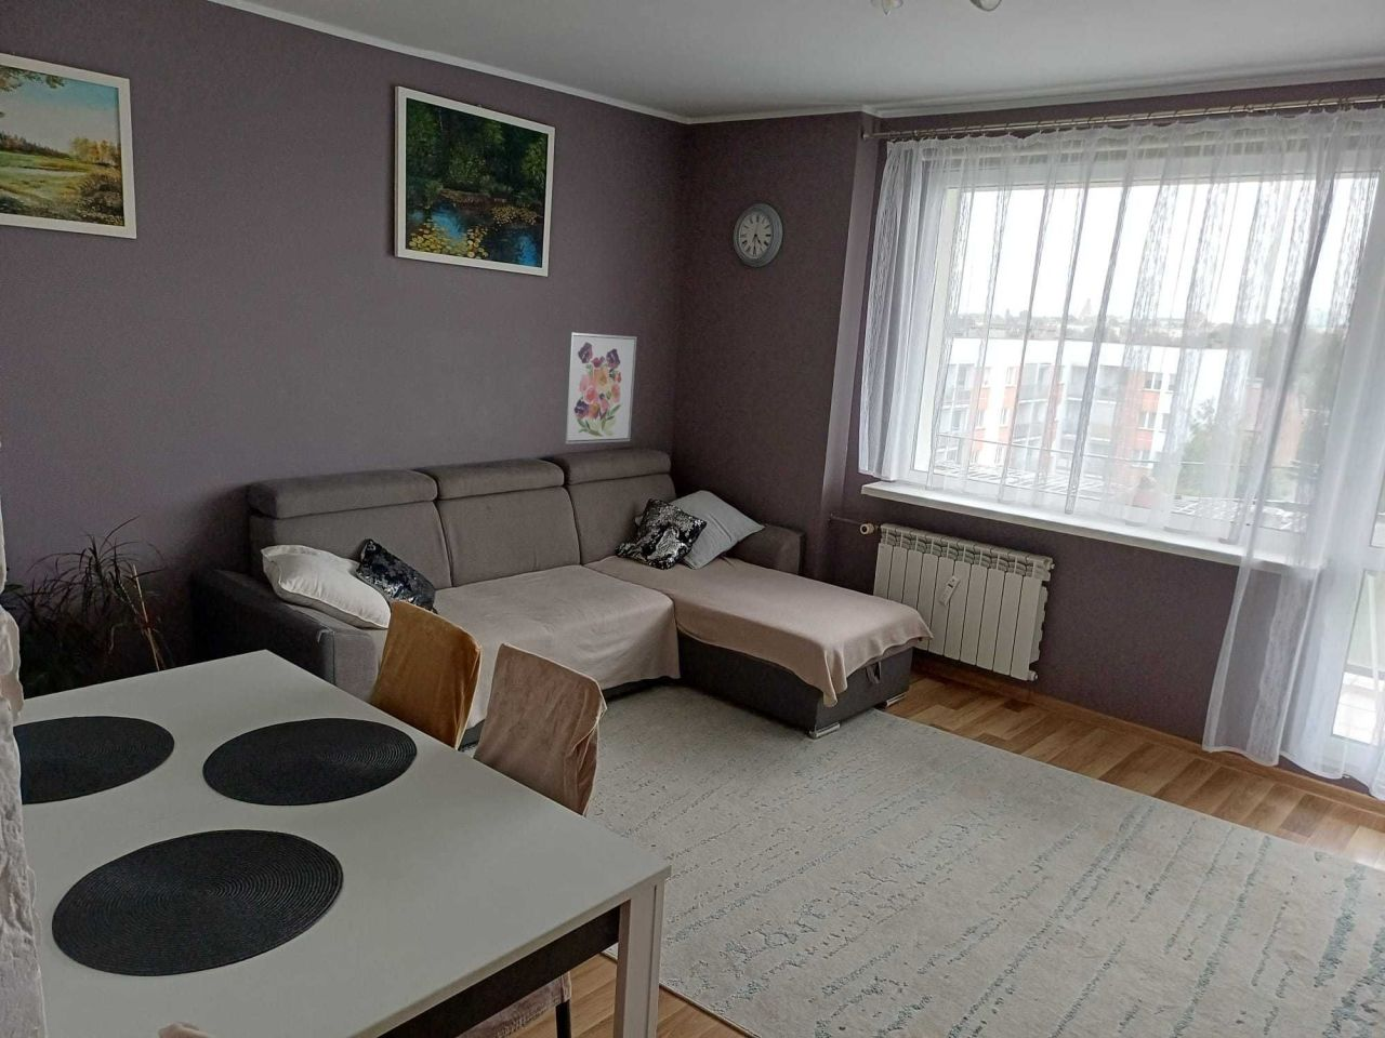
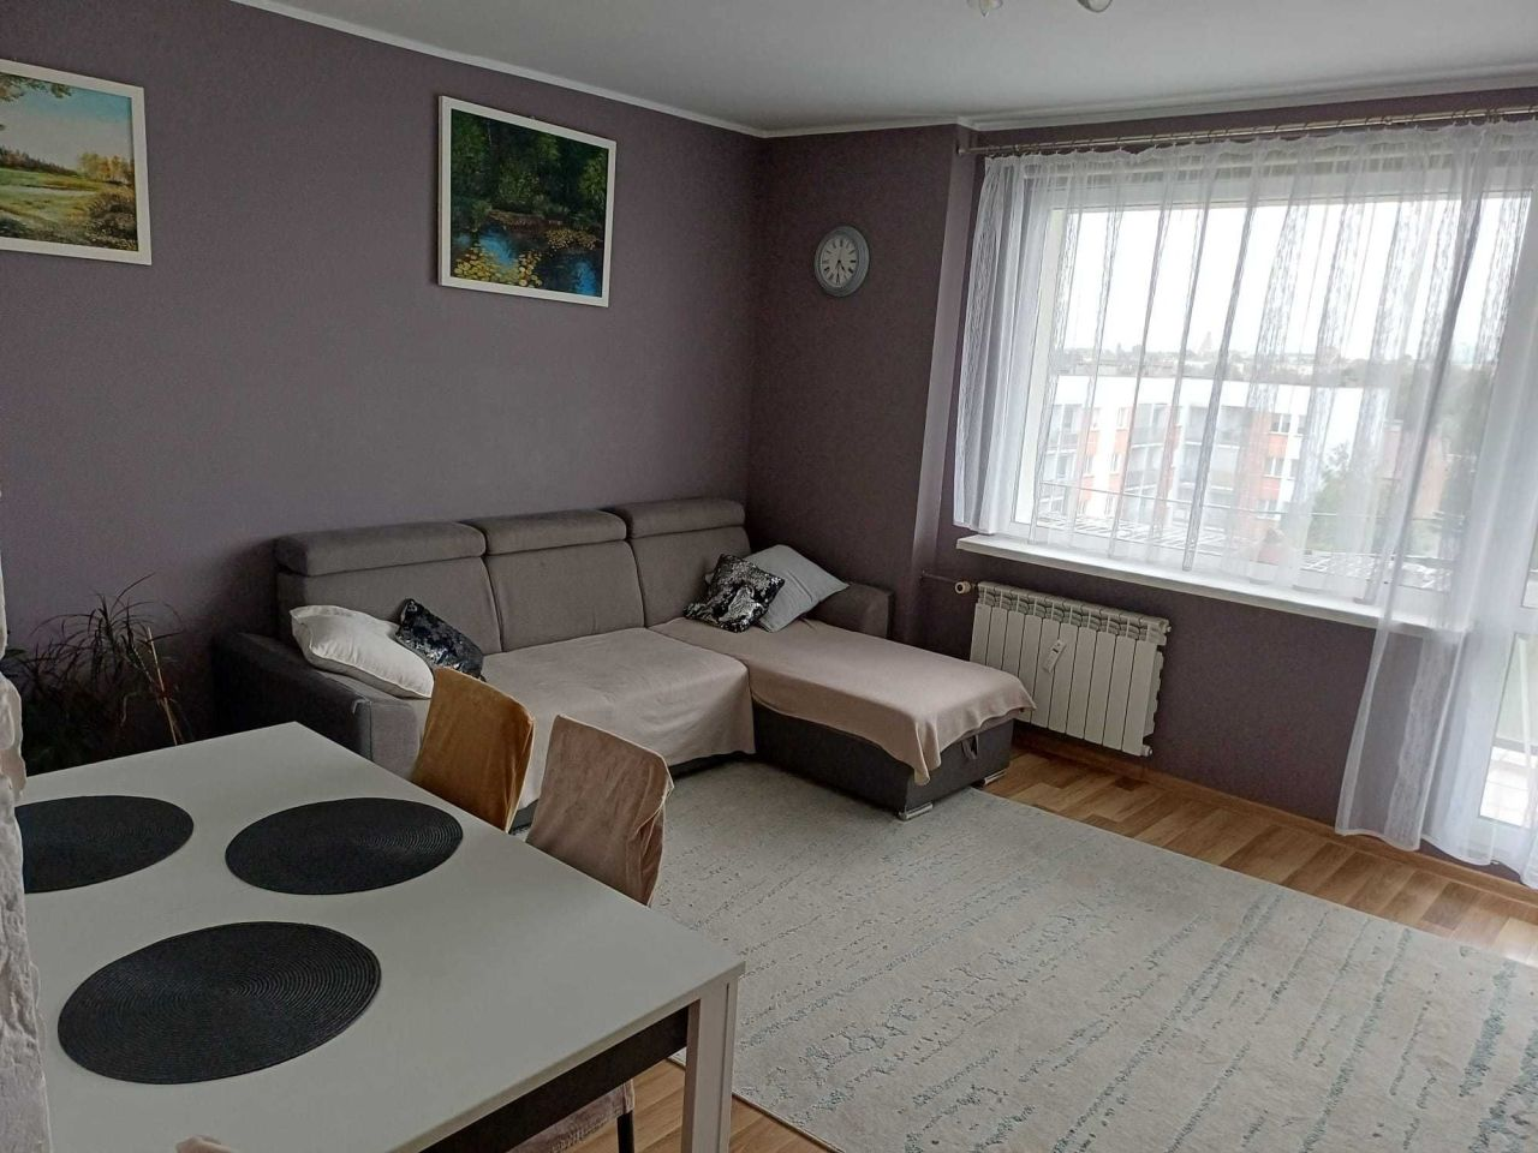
- wall art (600, 388)
